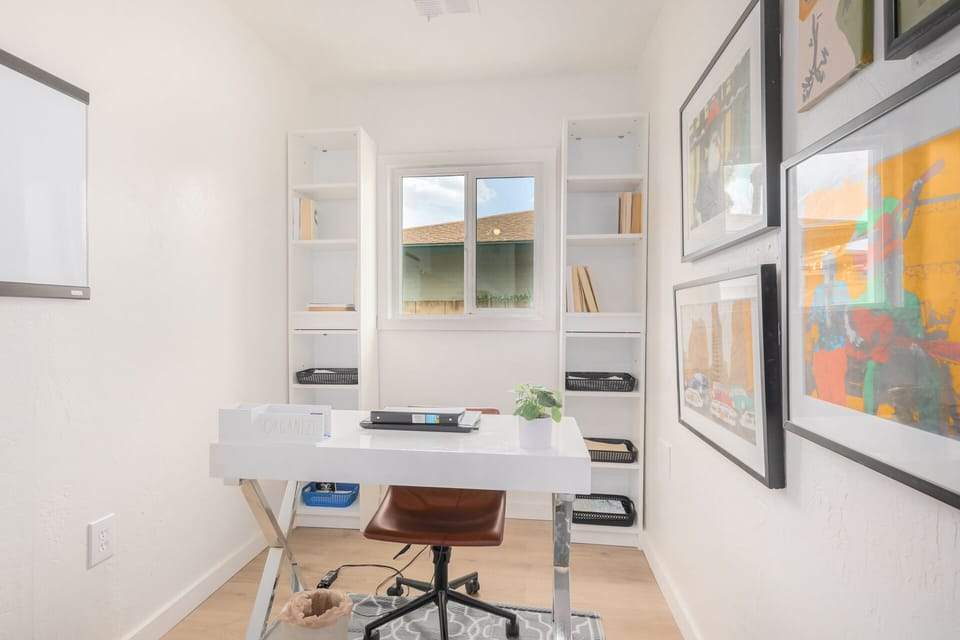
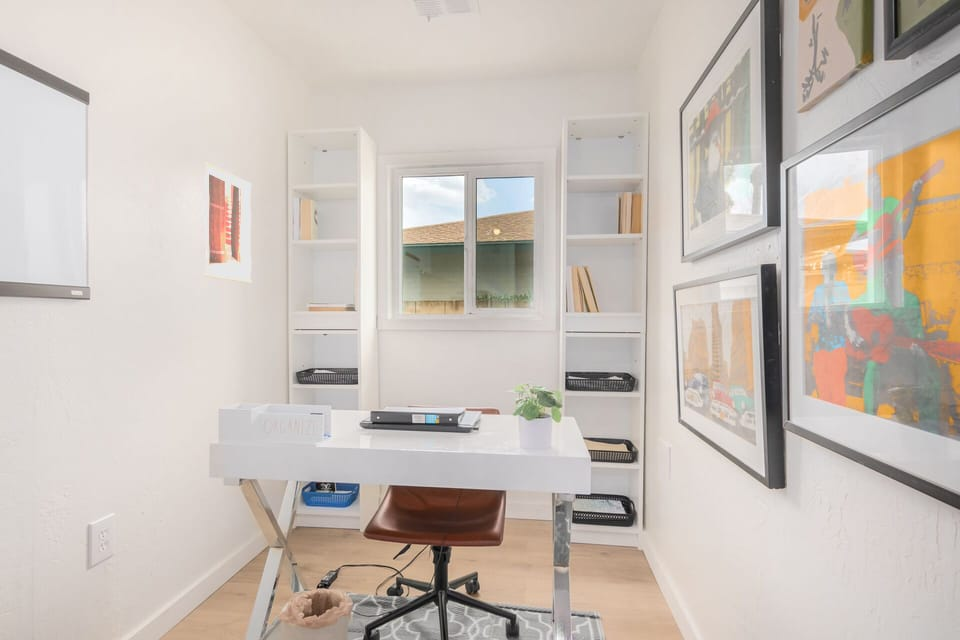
+ wall art (229, 226)
